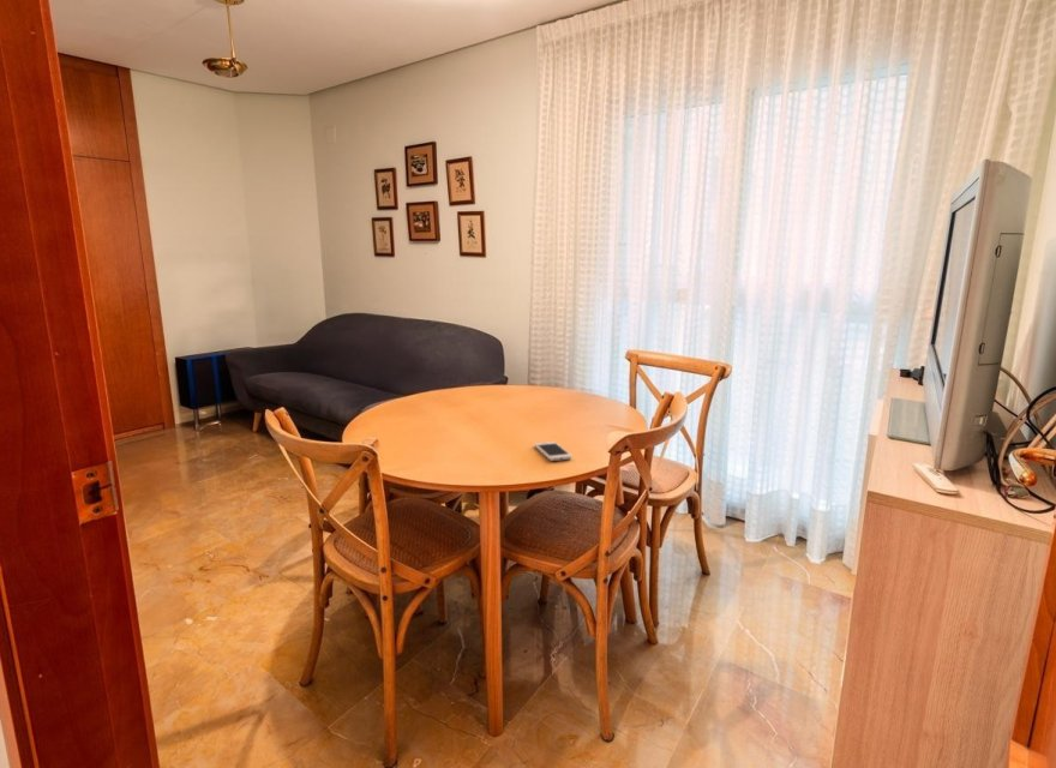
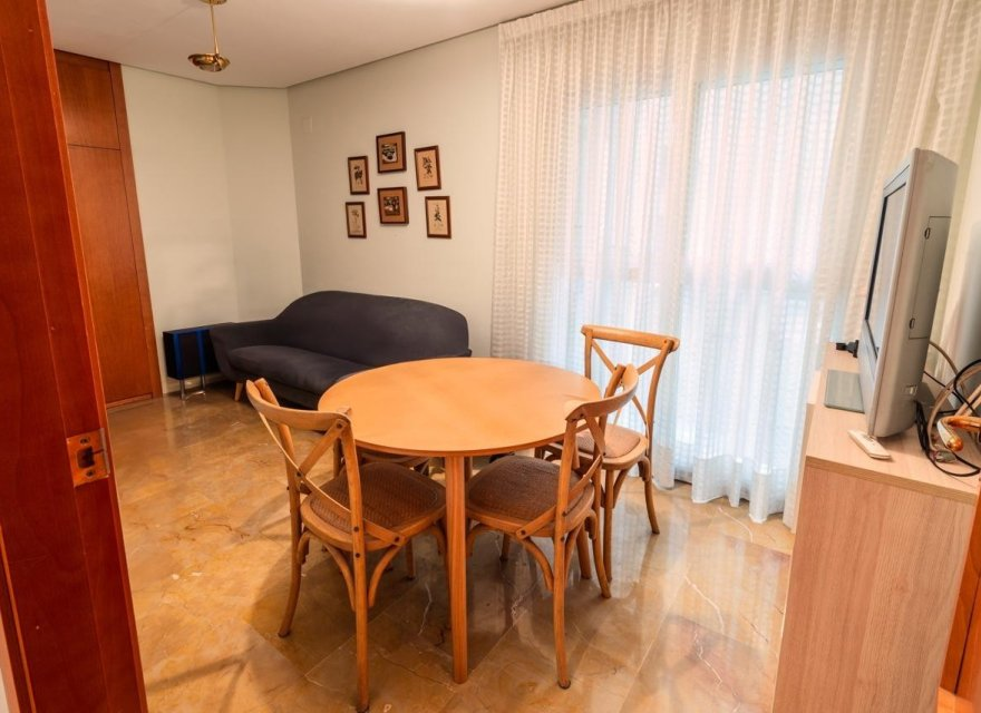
- smartphone (552, 450)
